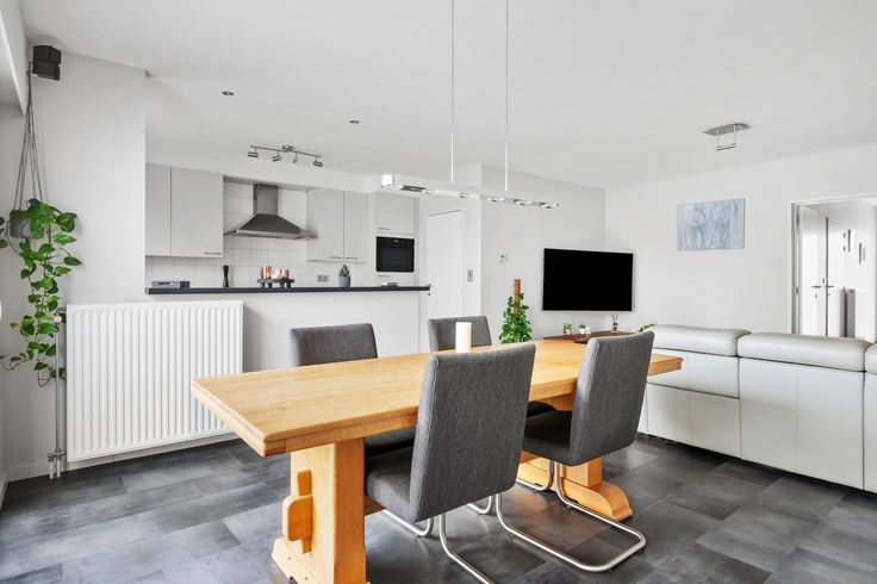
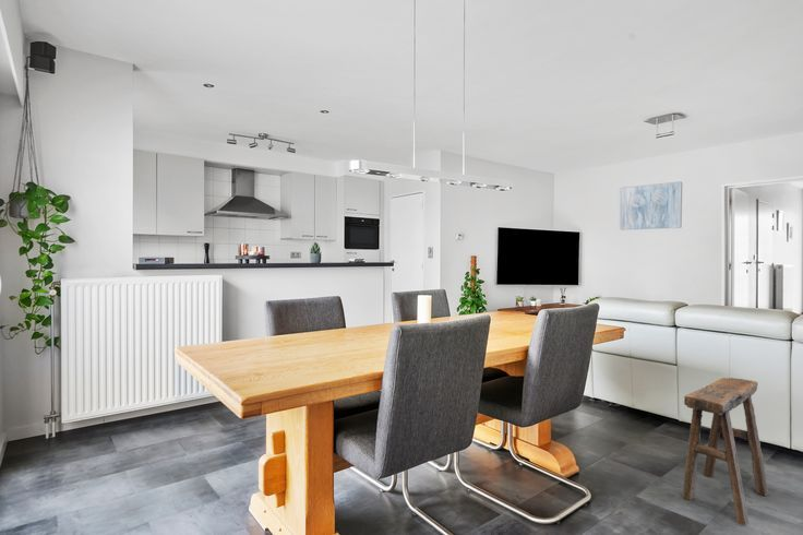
+ stool (724, 441)
